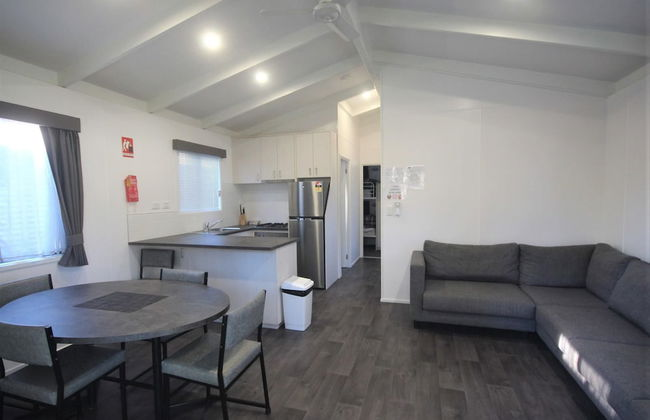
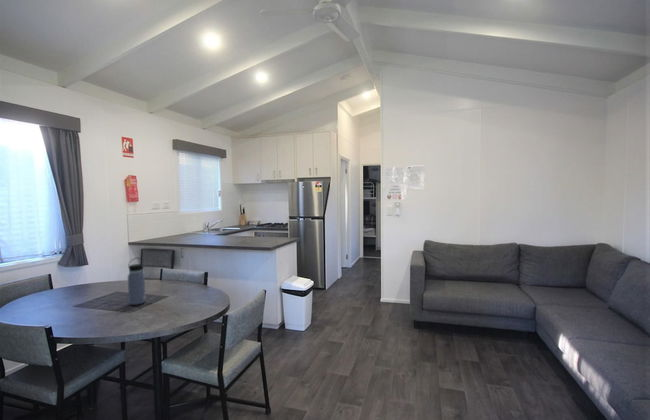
+ water bottle (136, 280)
